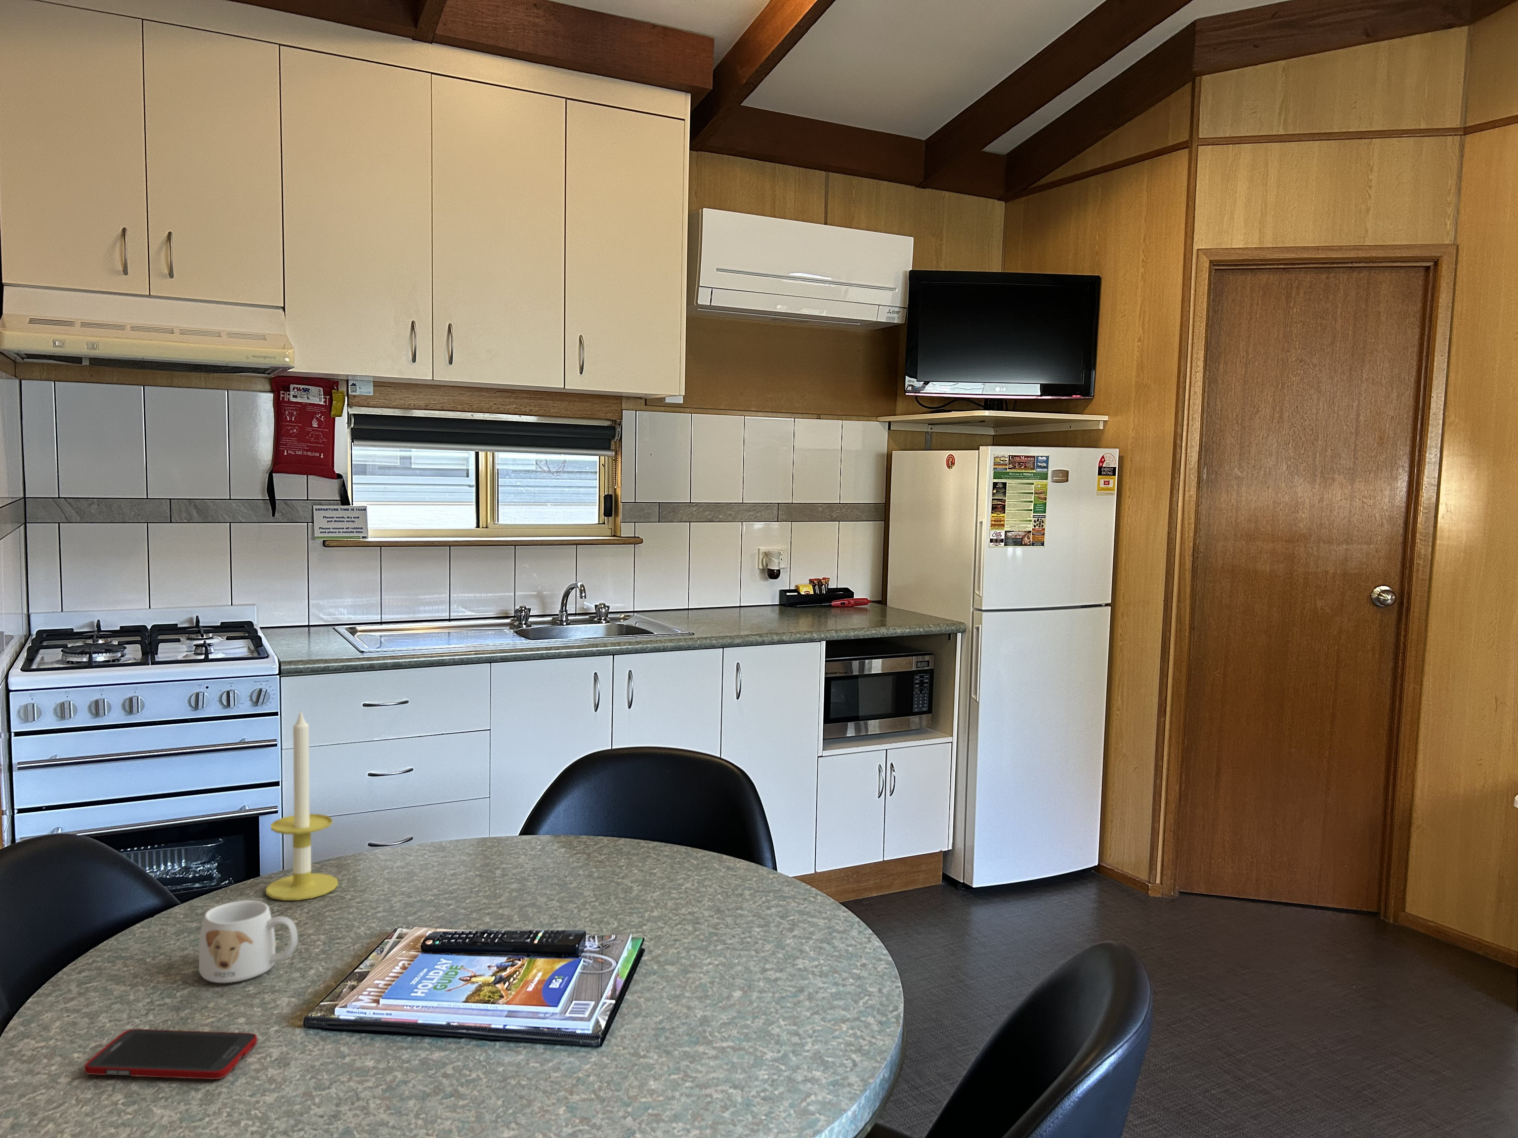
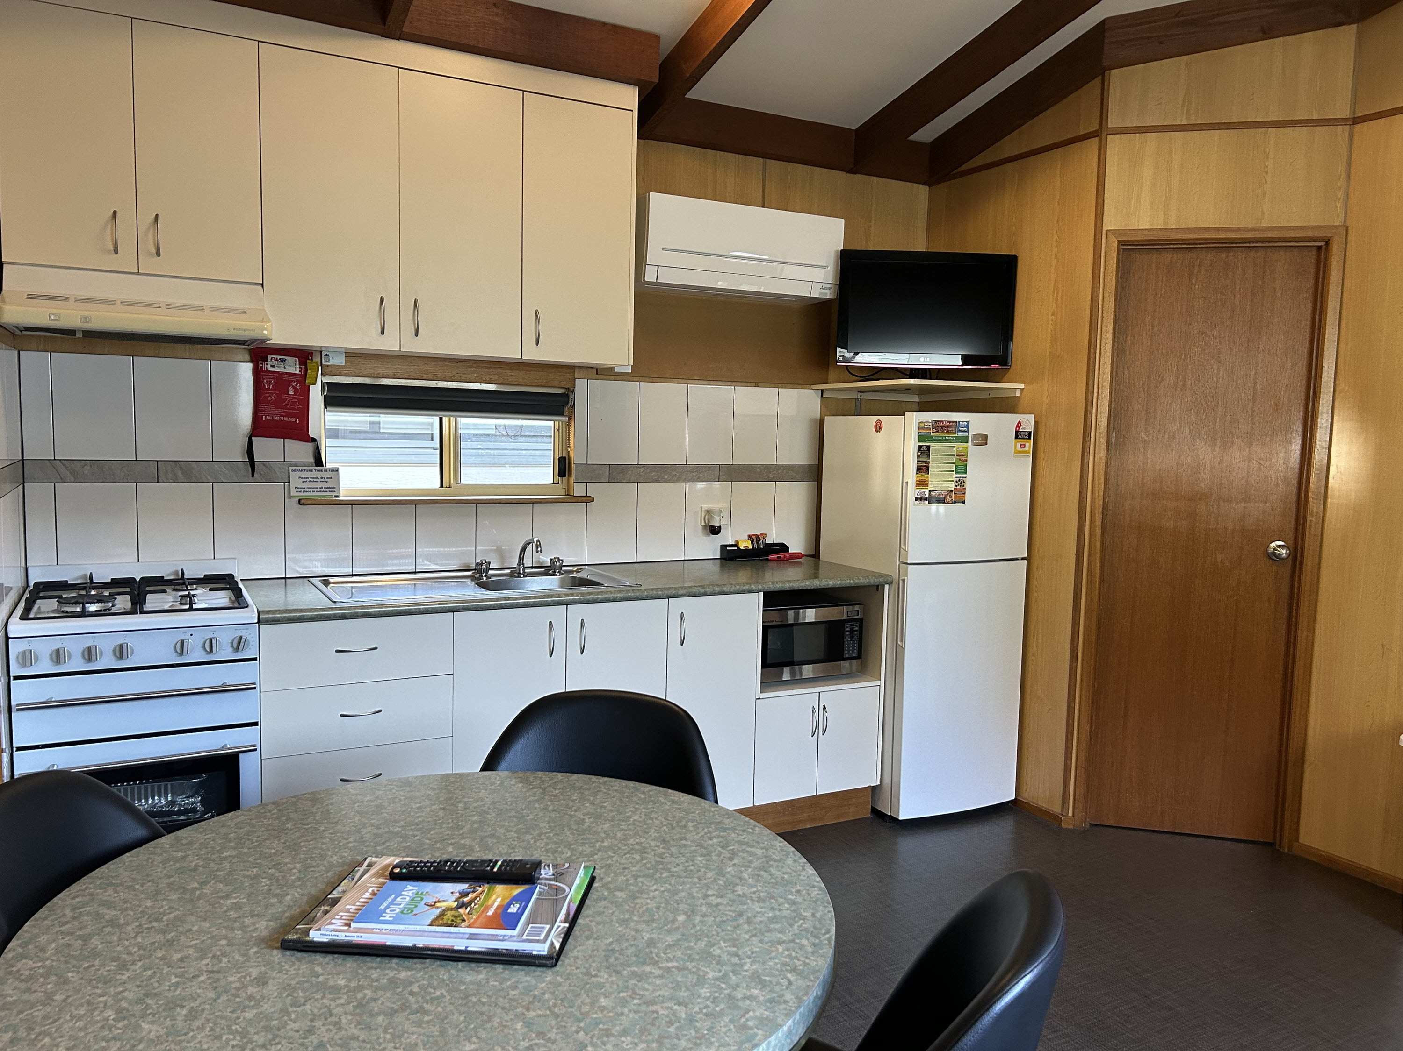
- candle (301, 799)
- cell phone (173, 1053)
- mug (250, 941)
